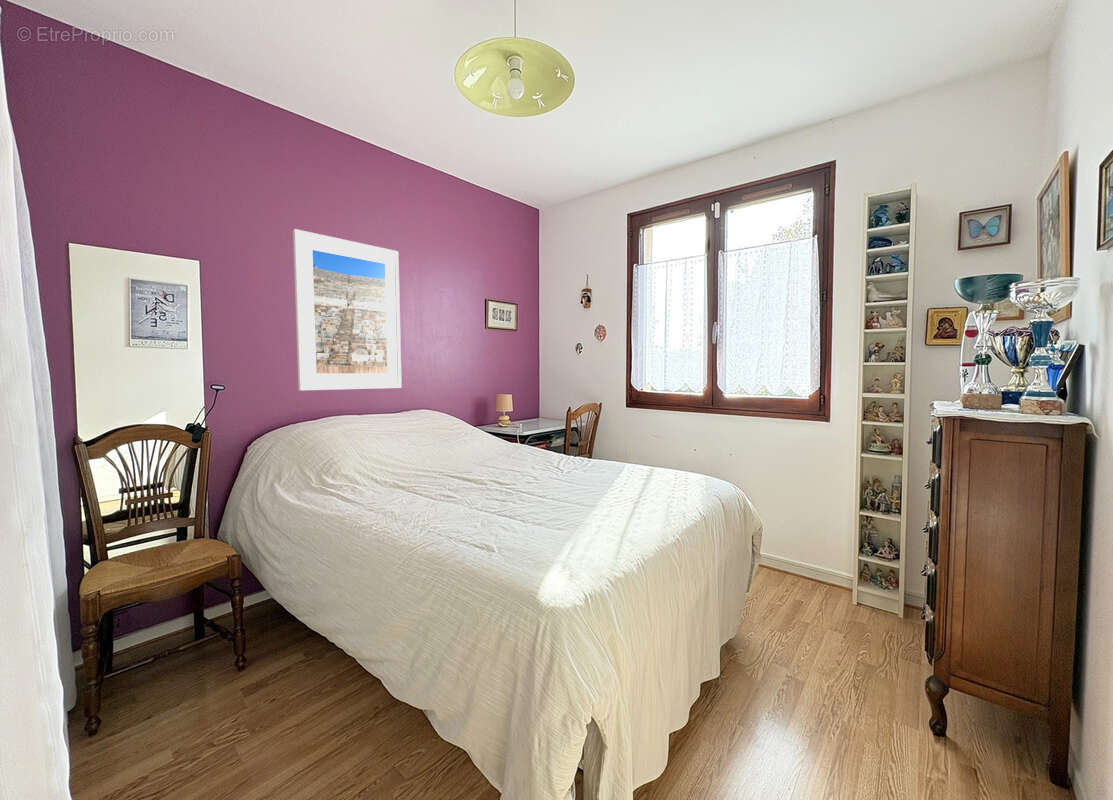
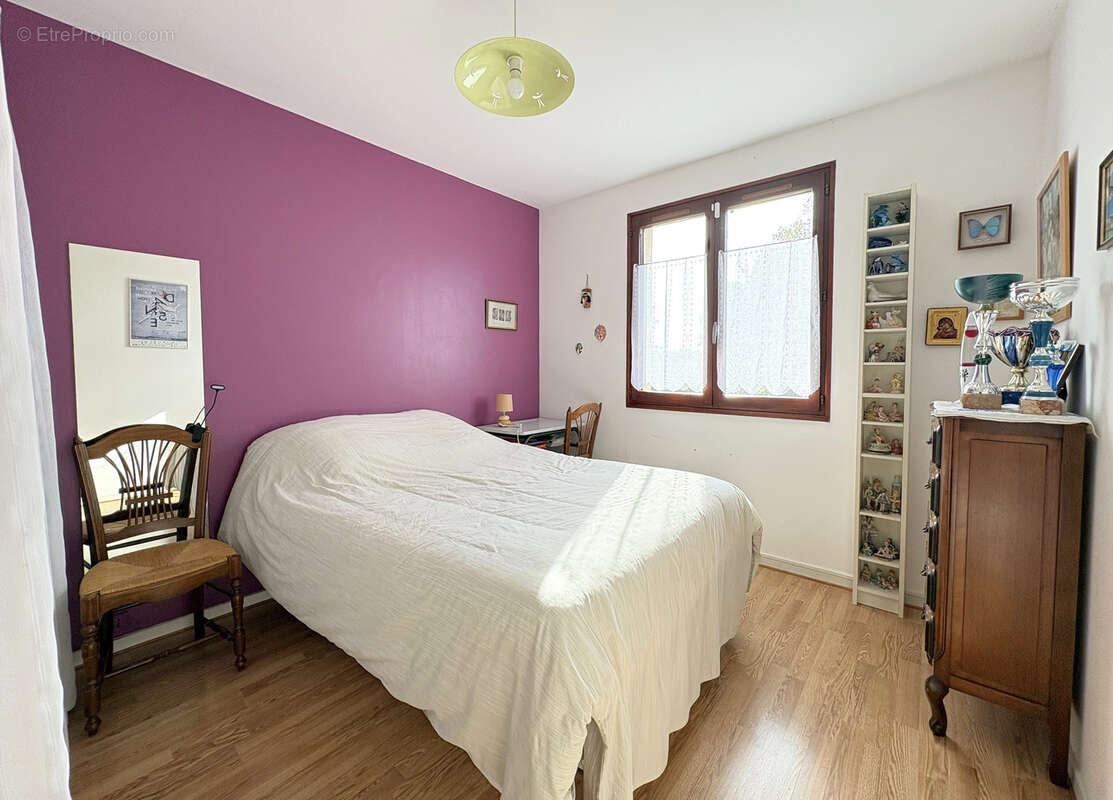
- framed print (352, 315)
